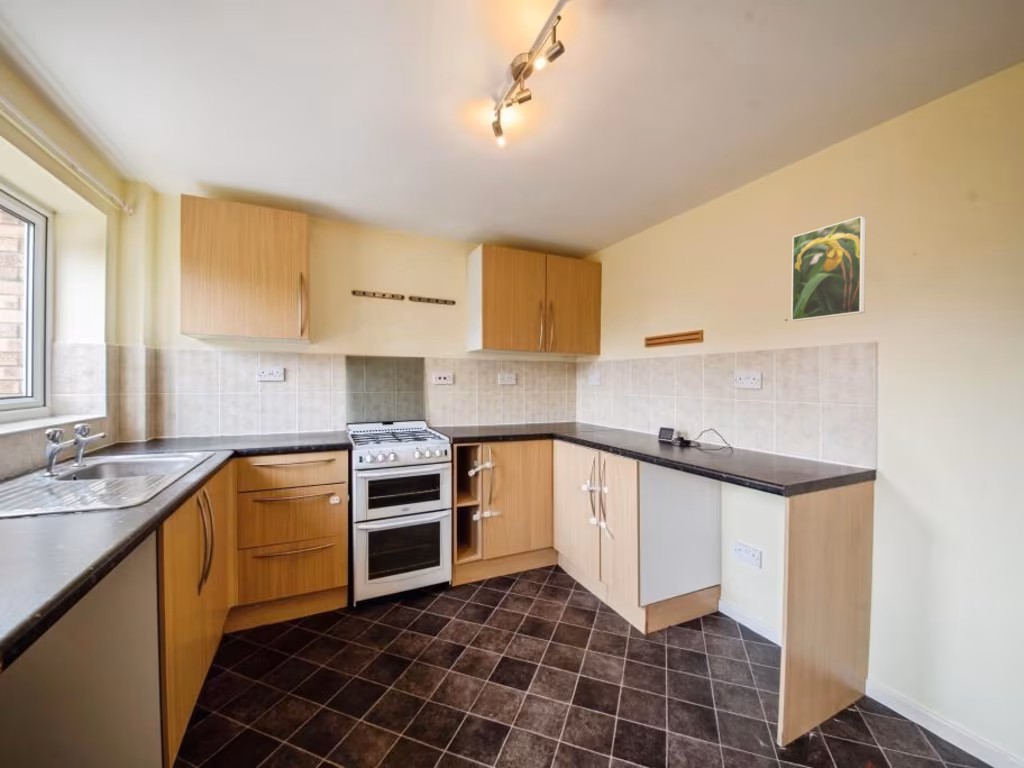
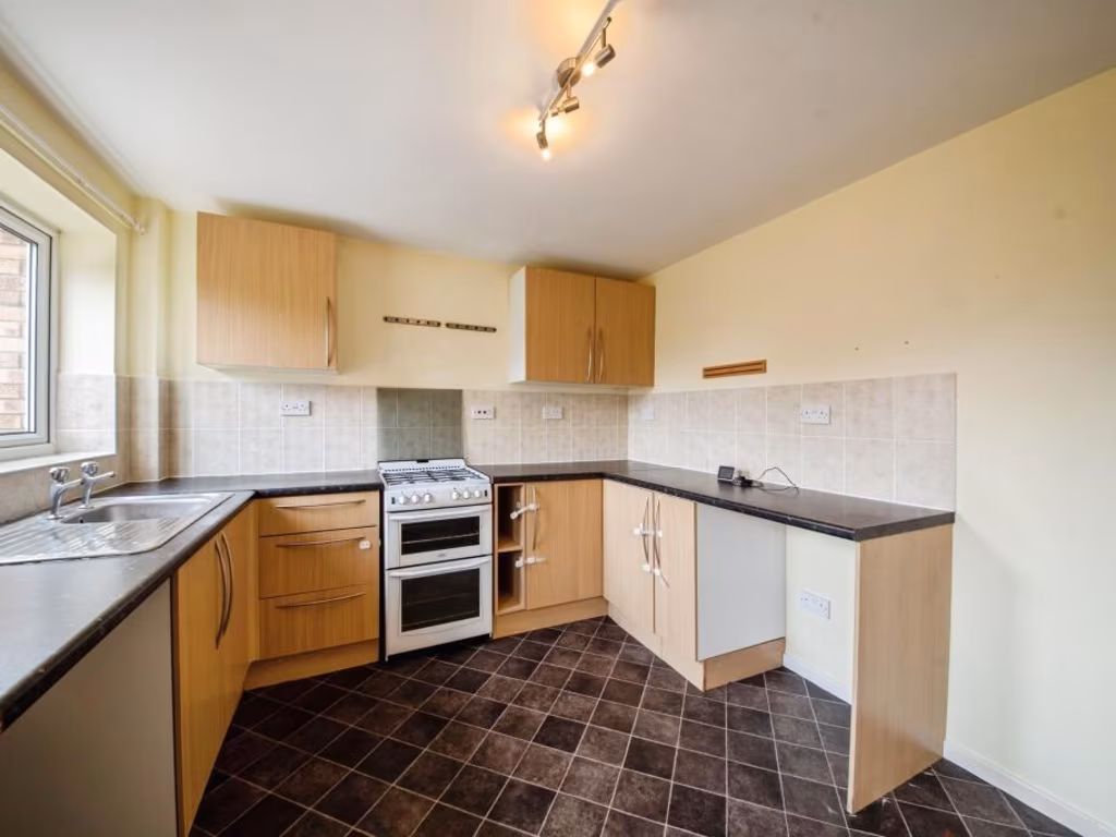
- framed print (826, 272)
